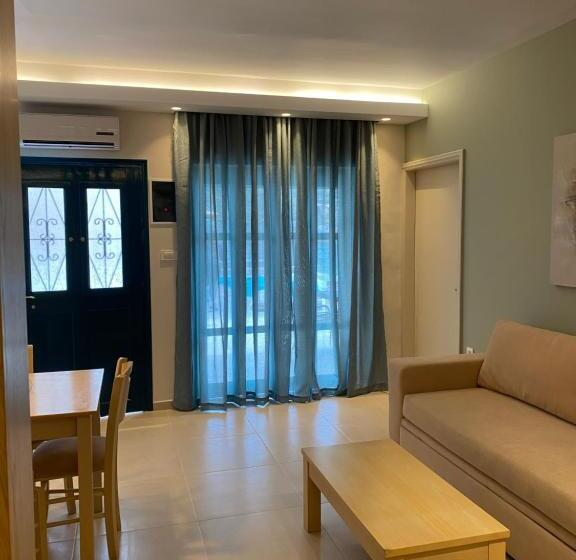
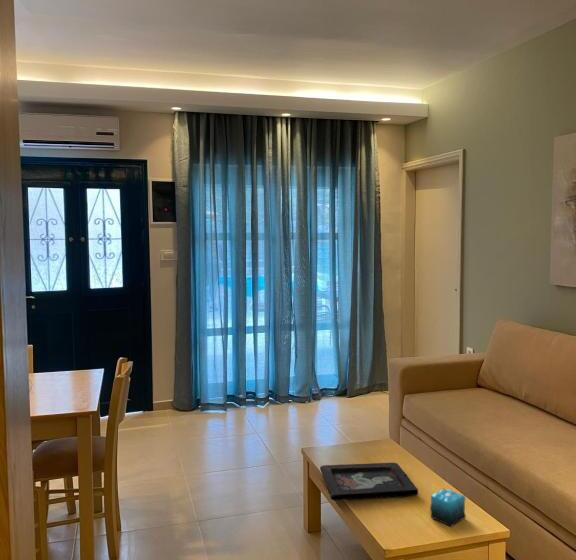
+ decorative tray (366, 480)
+ candle (447, 501)
